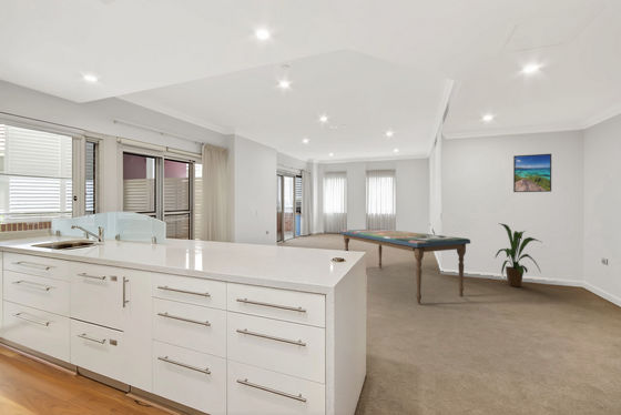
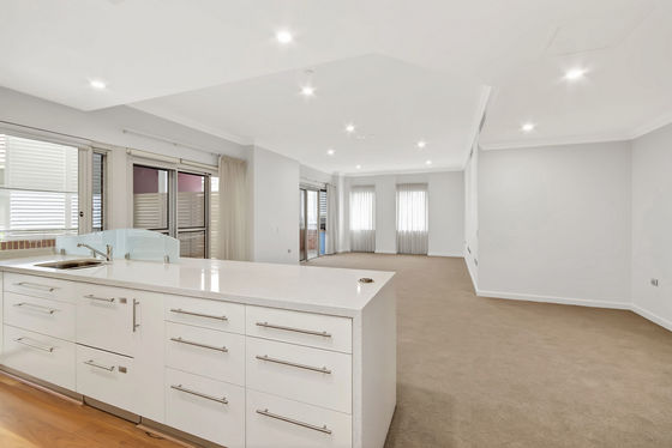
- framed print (531, 173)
- house plant (520, 253)
- dining table (396, 247)
